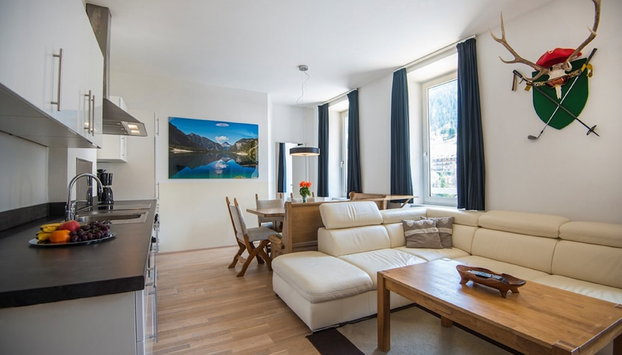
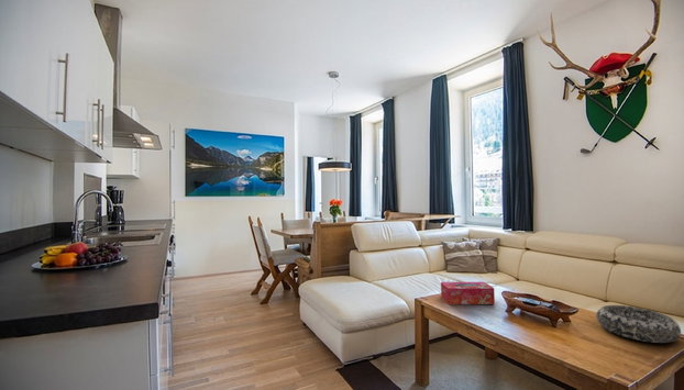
+ tissue box (466, 292)
+ decorative bowl (636, 322)
